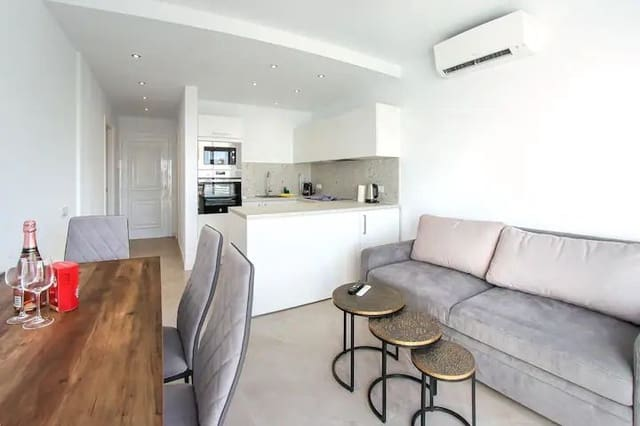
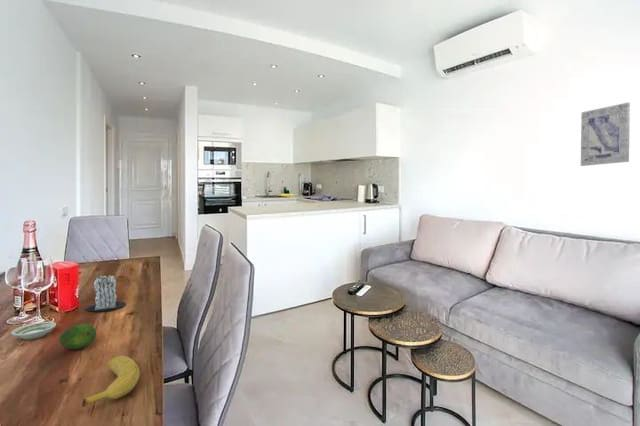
+ saucer (34, 331)
+ banana (115, 373)
+ candle (106, 289)
+ wall art (604, 135)
+ fruit (78, 336)
